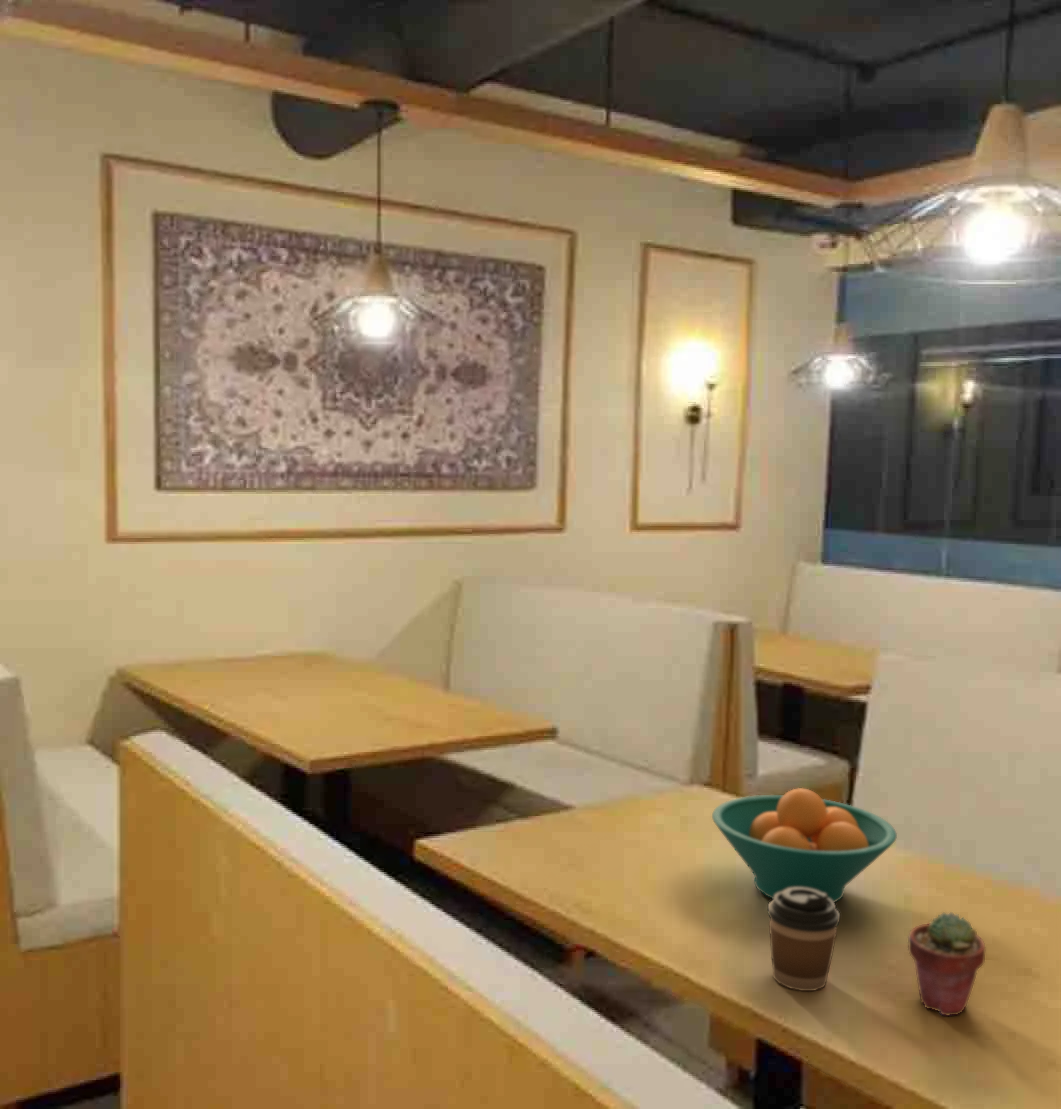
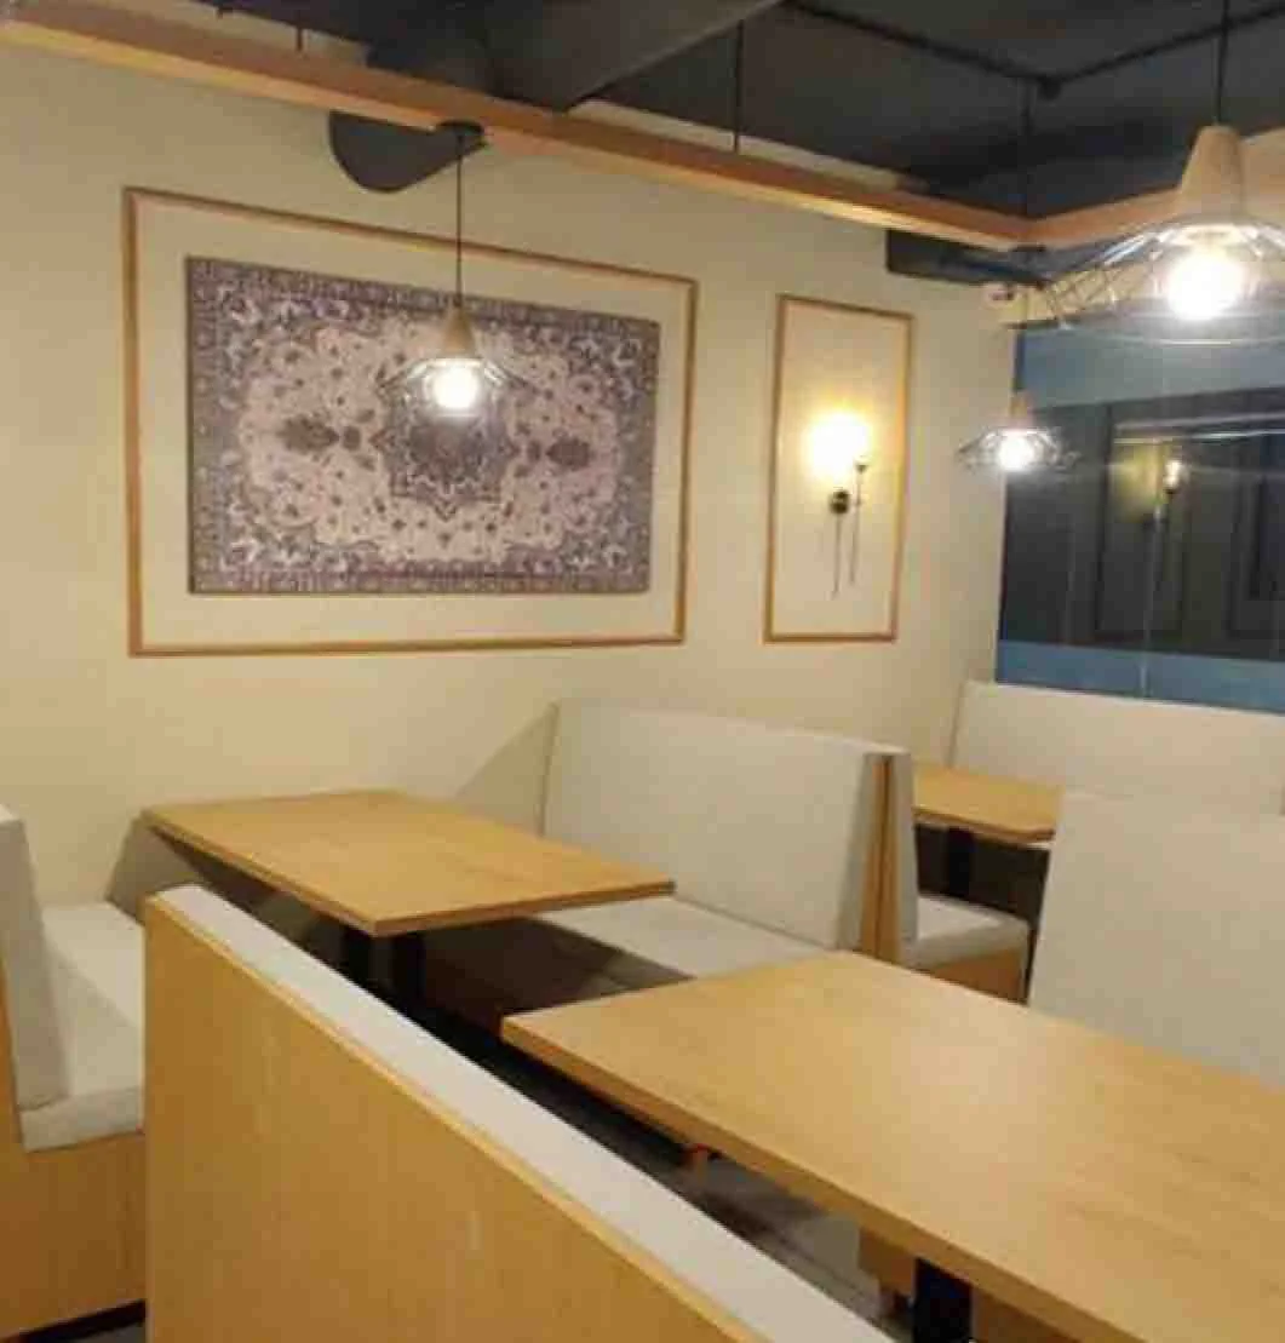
- coffee cup (802, 934)
- fruit bowl (801, 840)
- potted succulent (946, 957)
